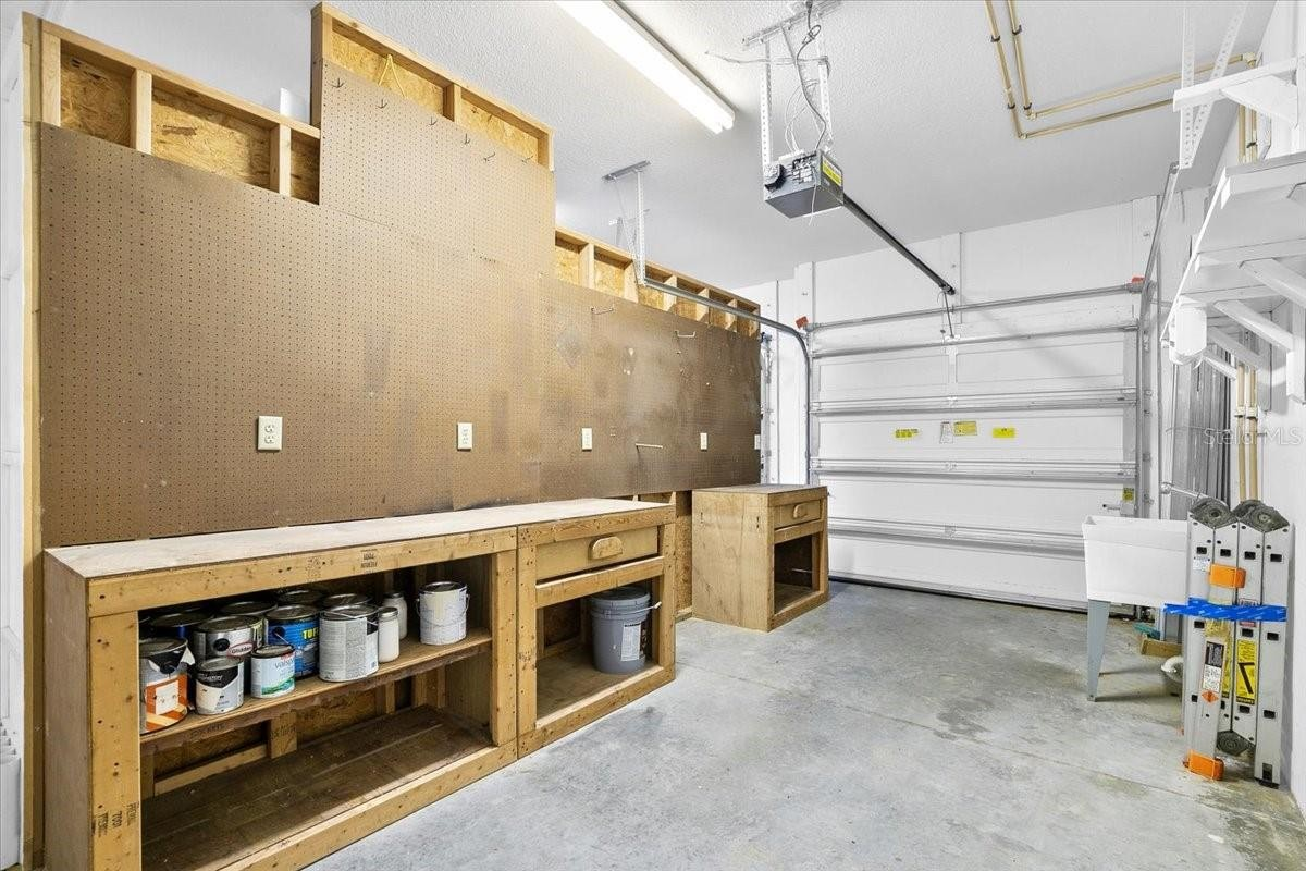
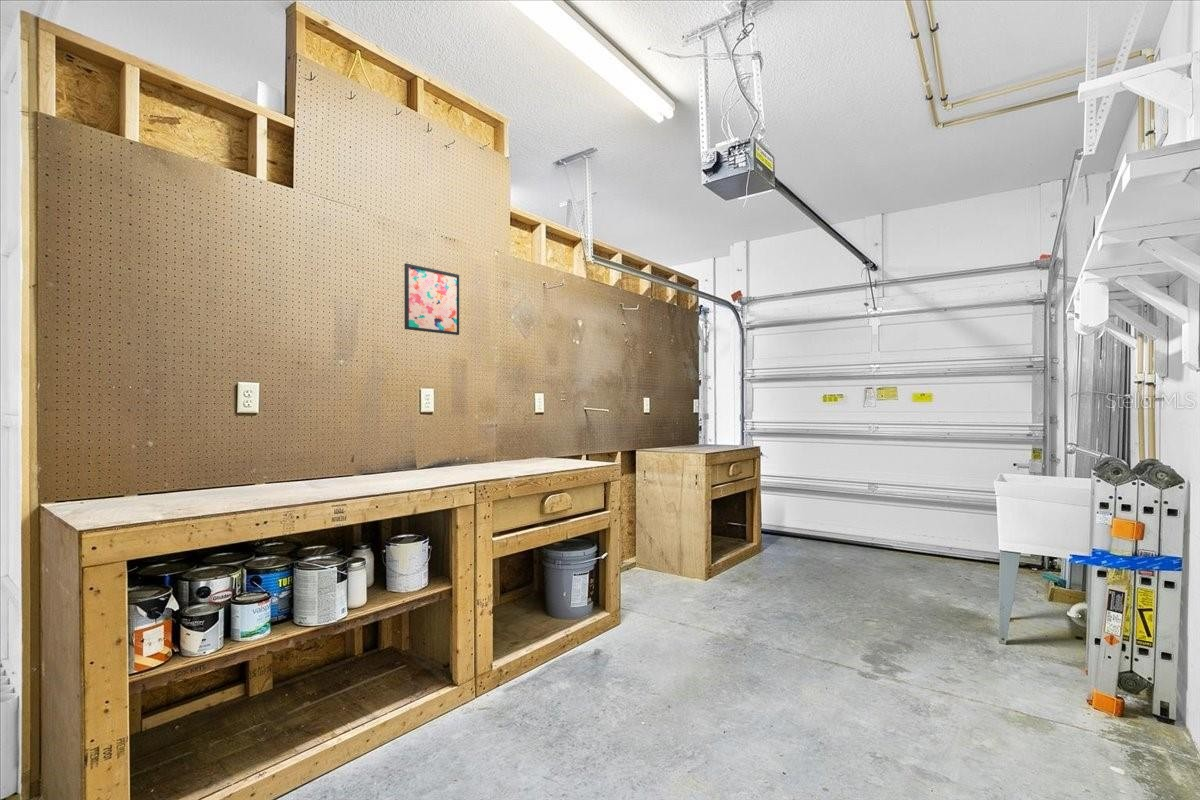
+ wall art (433, 300)
